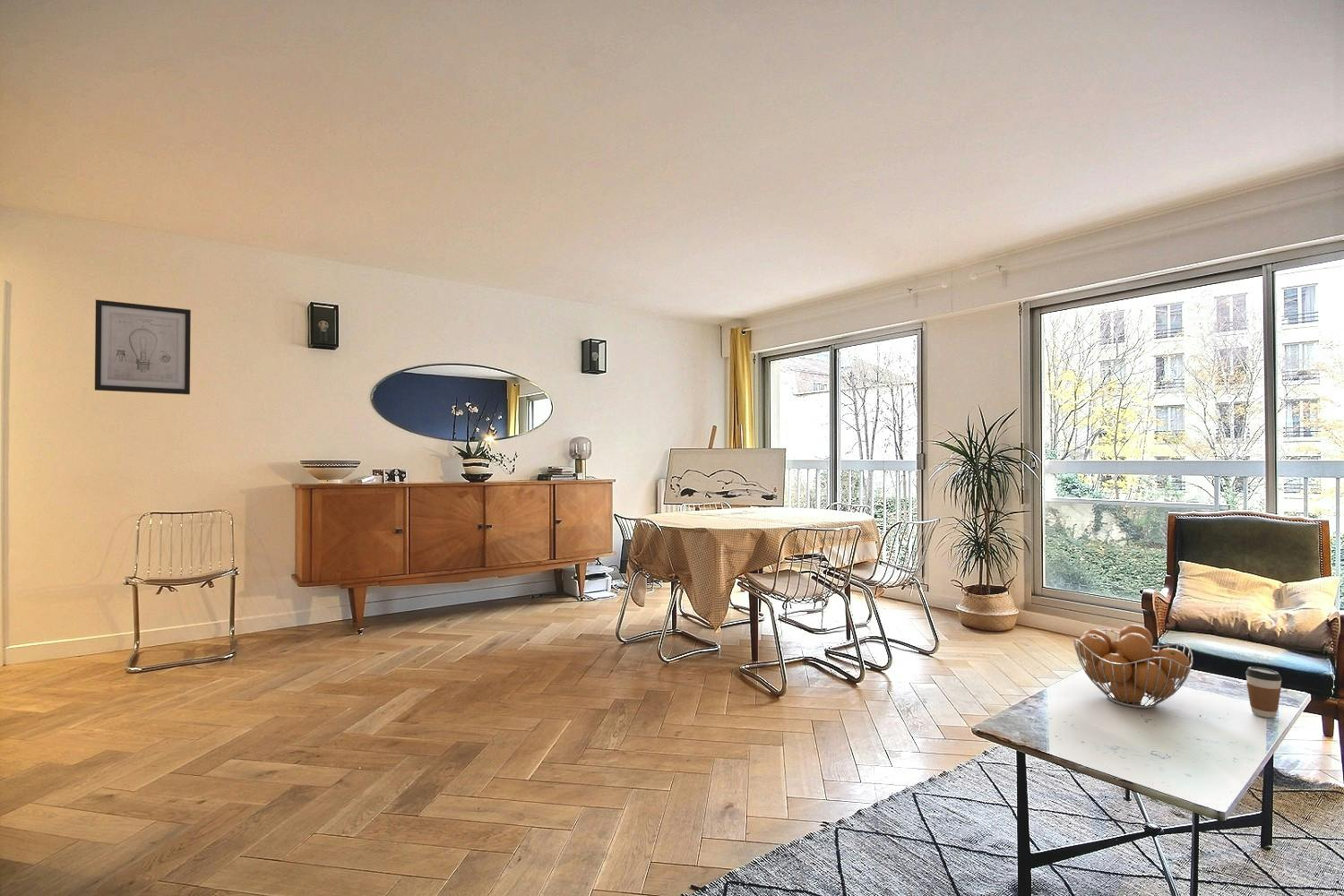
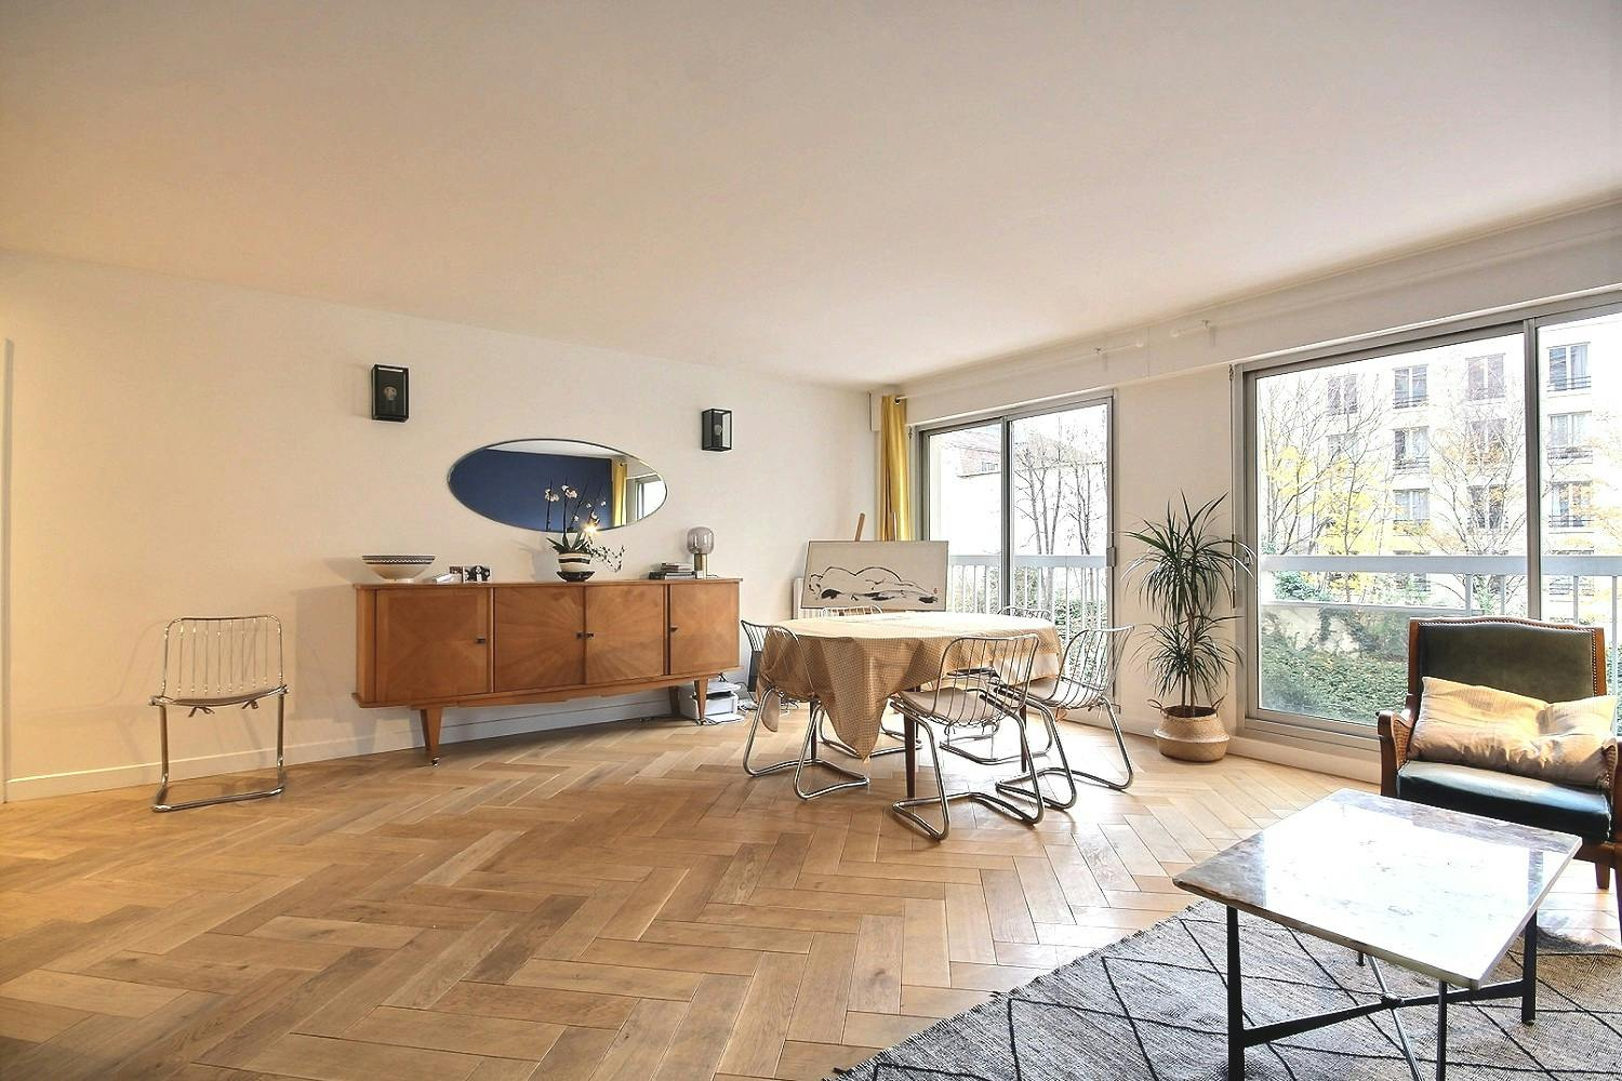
- wall art (144, 349)
- coffee cup (1263, 692)
- fruit basket (1131, 664)
